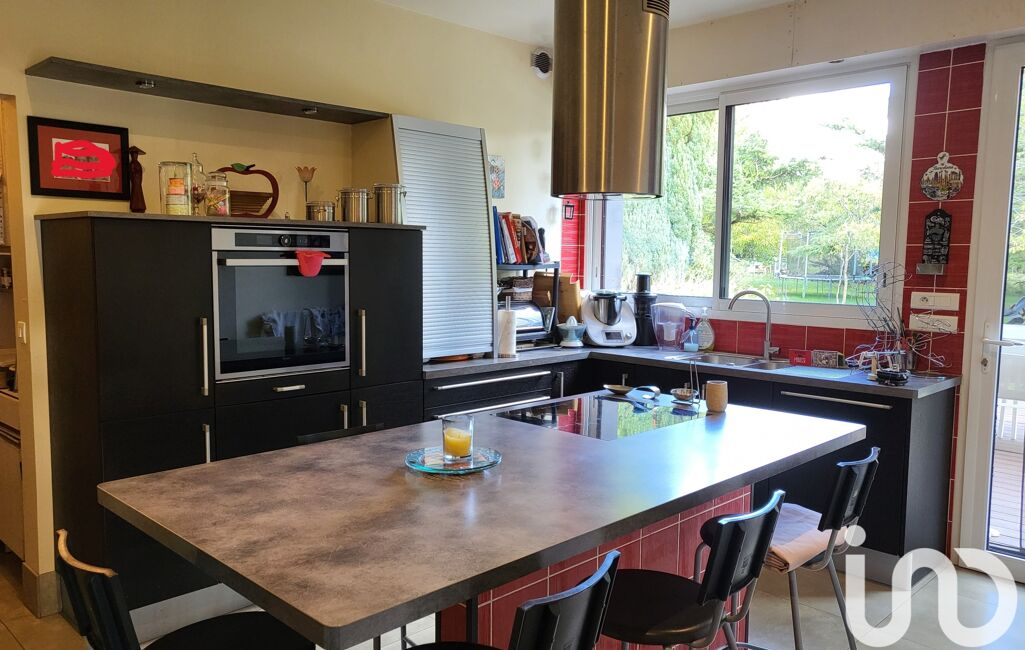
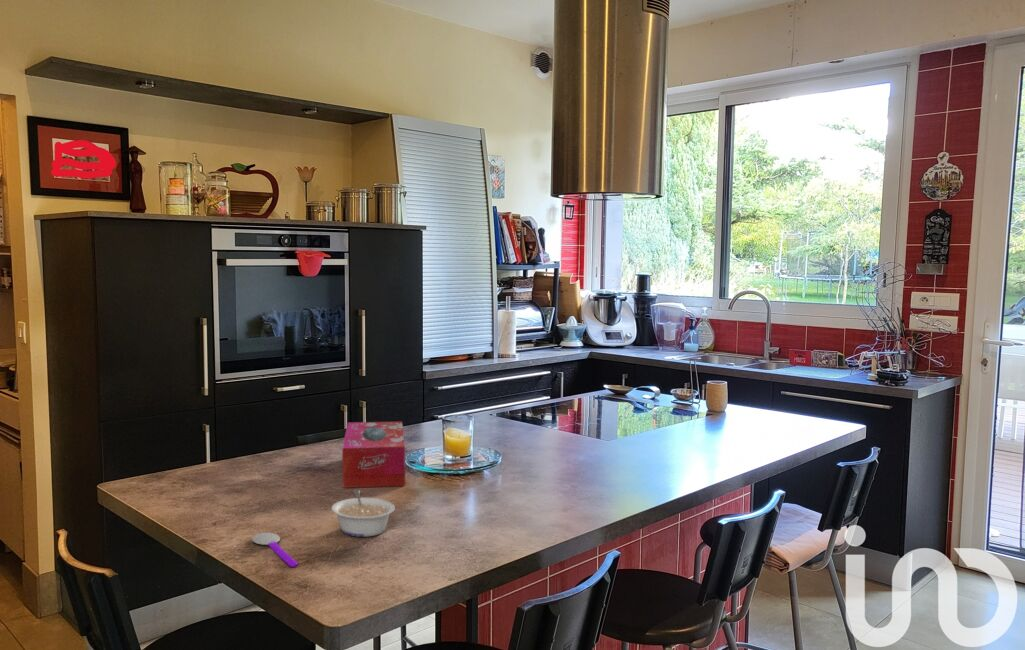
+ tissue box (374, 452)
+ legume (361, 515)
+ spoon (276, 547)
